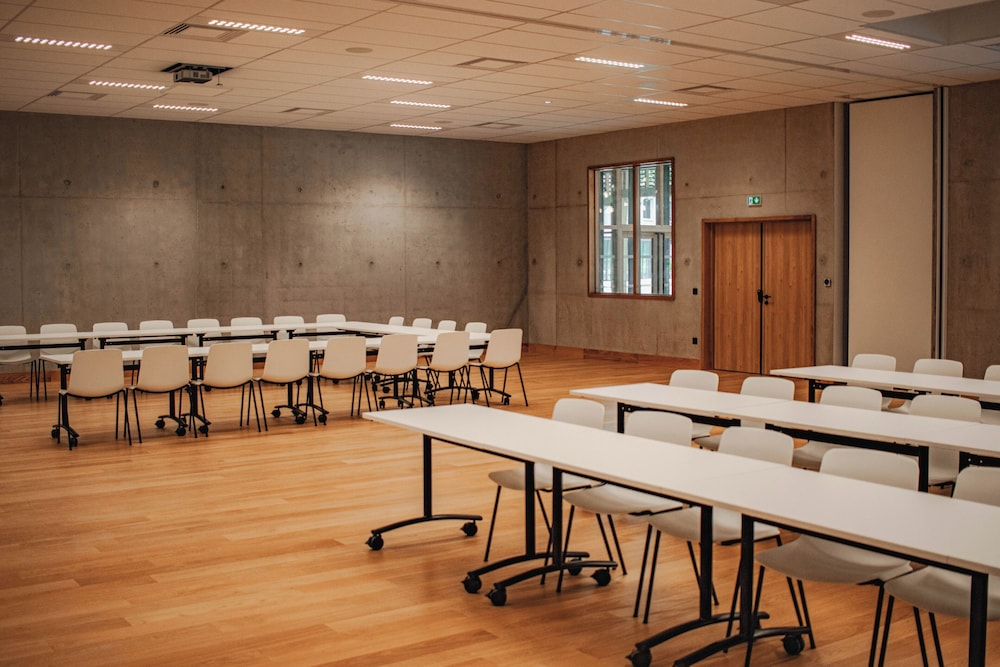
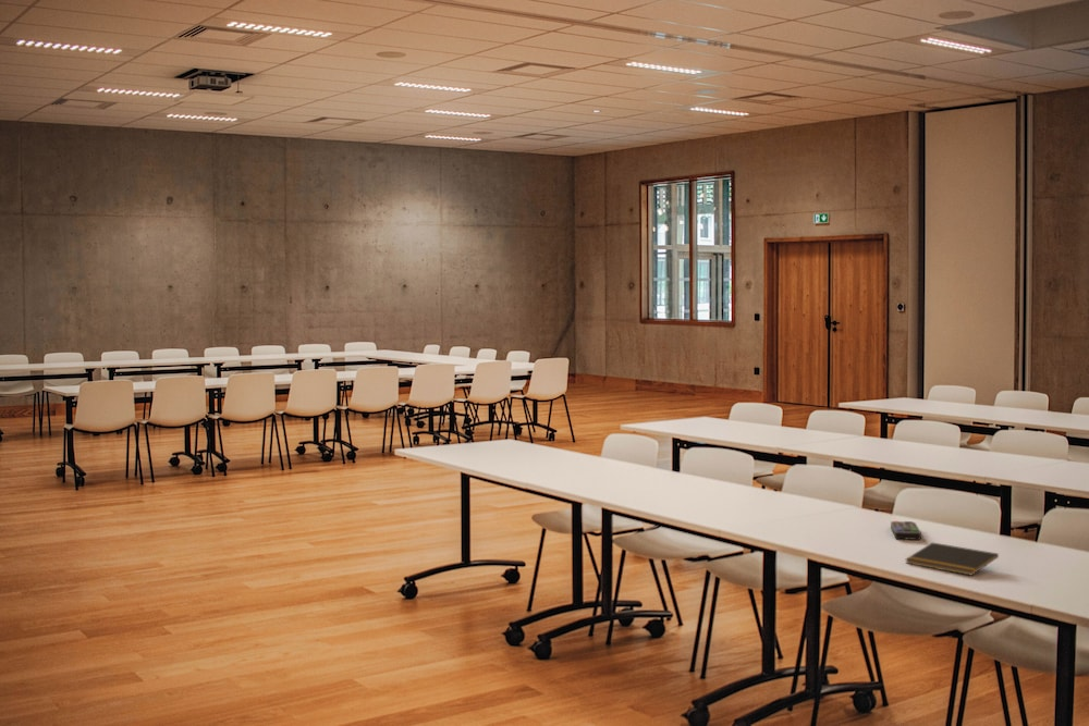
+ notepad (951, 557)
+ remote control (905, 529)
